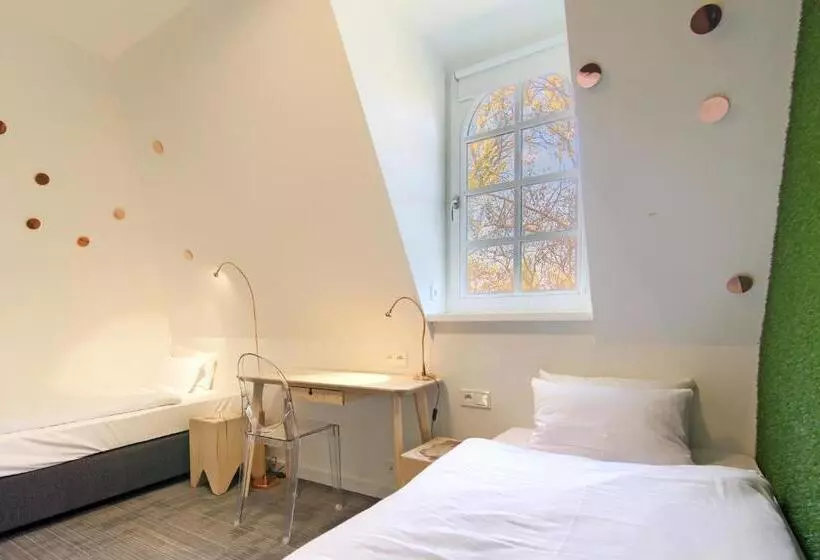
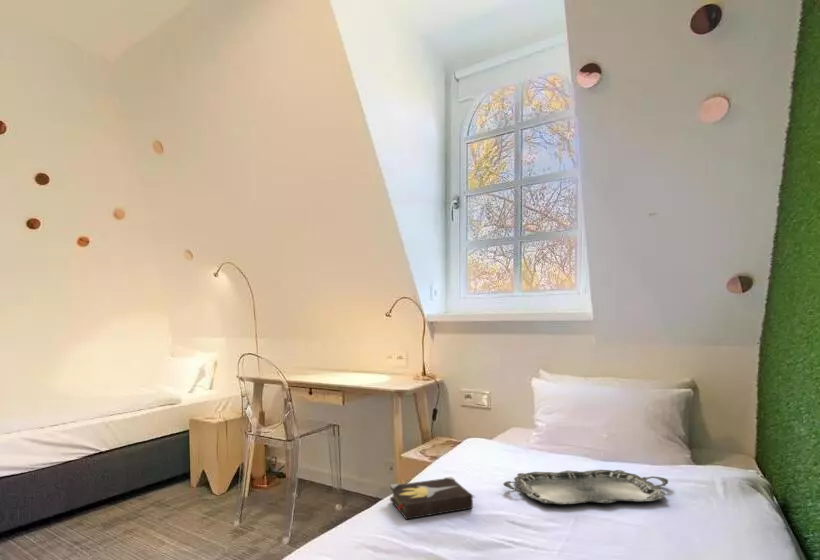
+ hardback book (430, 495)
+ serving tray (585, 485)
